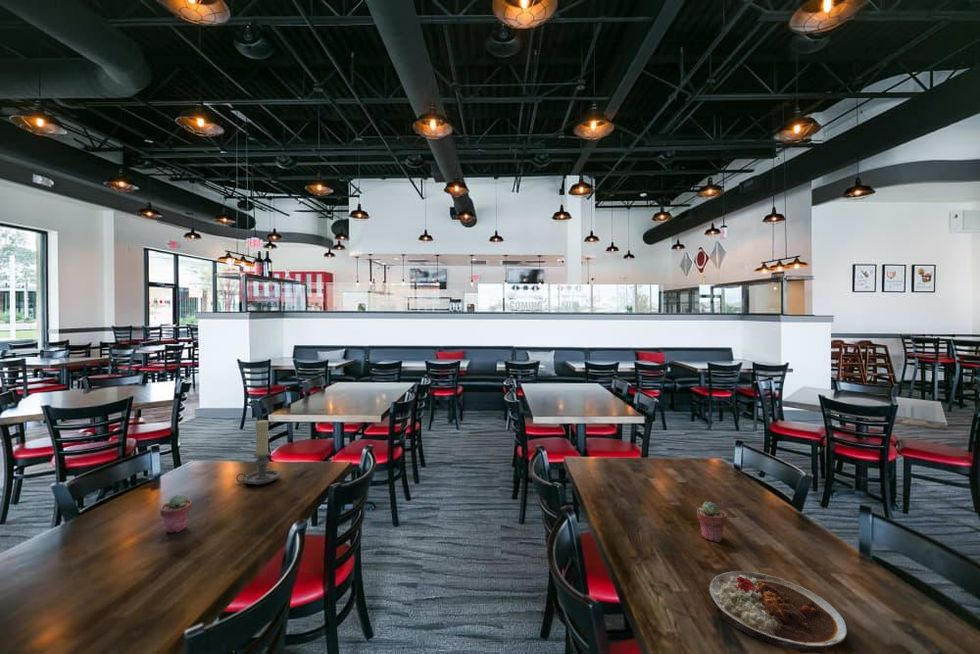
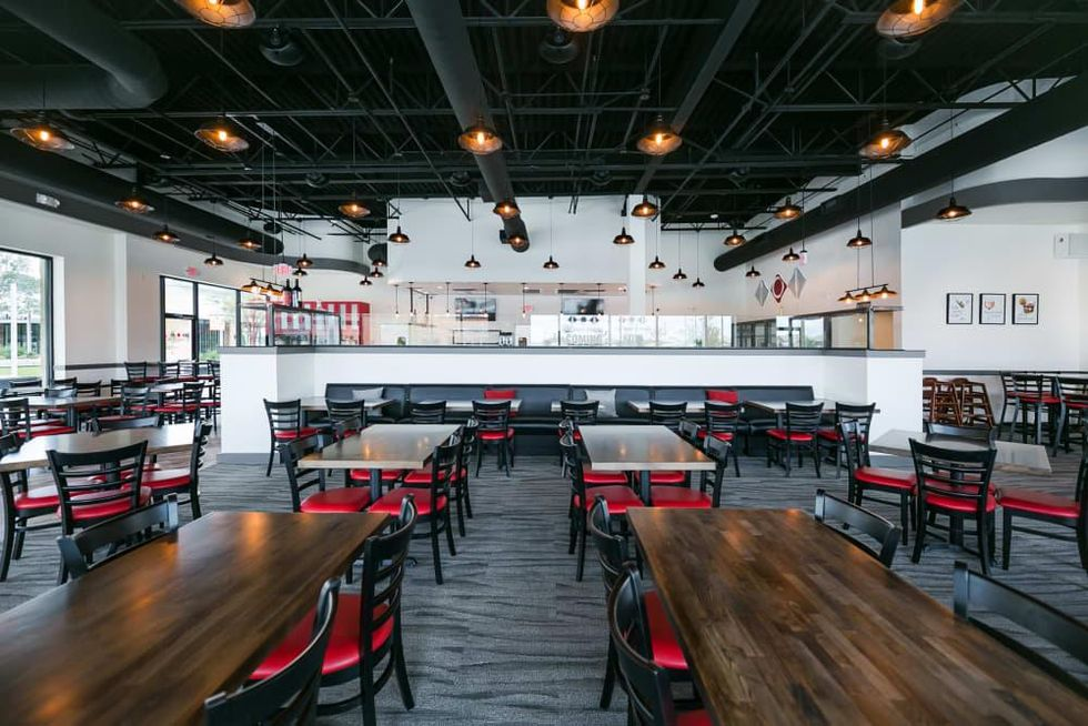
- candle holder (258, 450)
- potted succulent (176, 511)
- plate (772, 604)
- potted succulent (711, 519)
